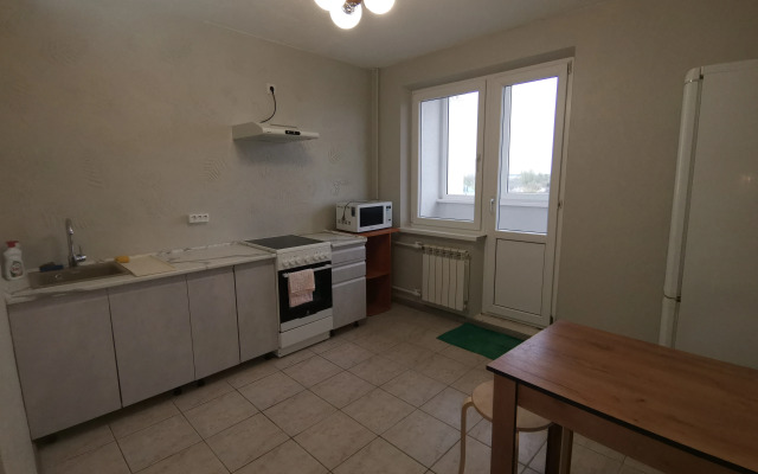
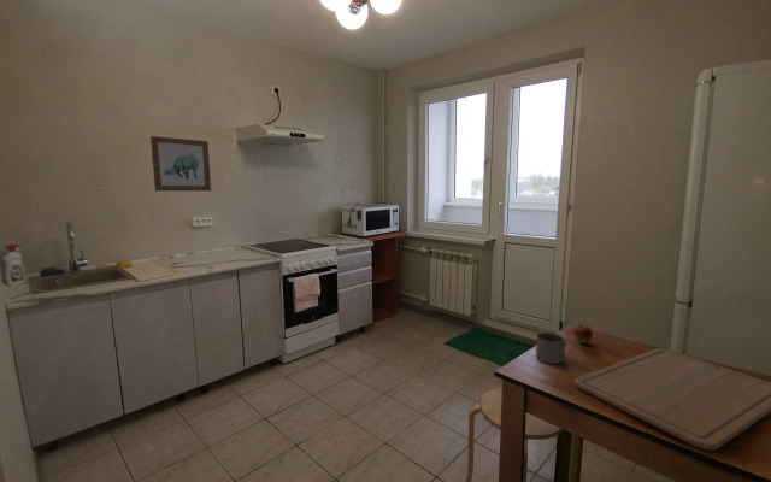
+ chopping board (678, 387)
+ fruit (583, 333)
+ mug (553, 347)
+ wall art (182, 165)
